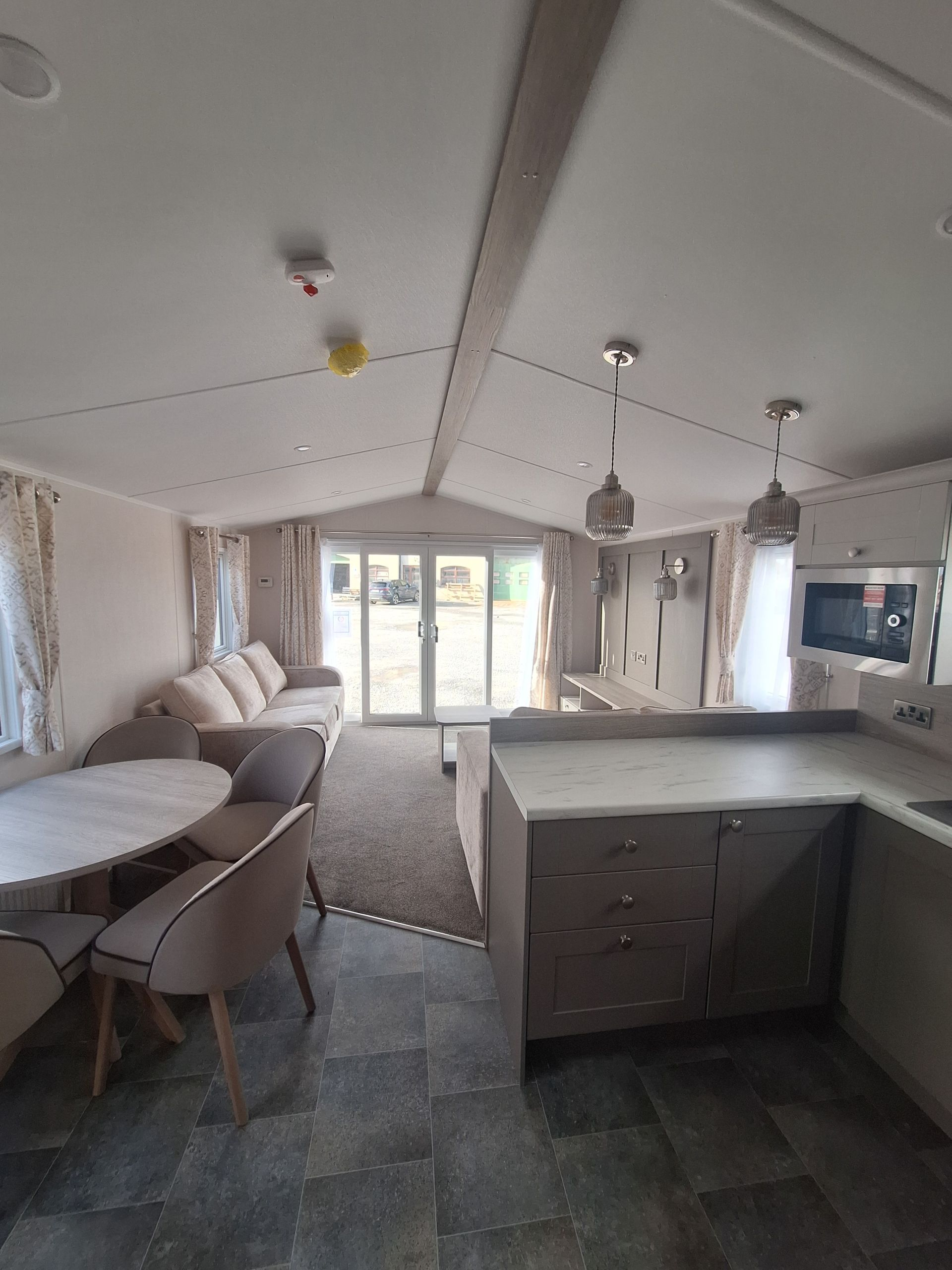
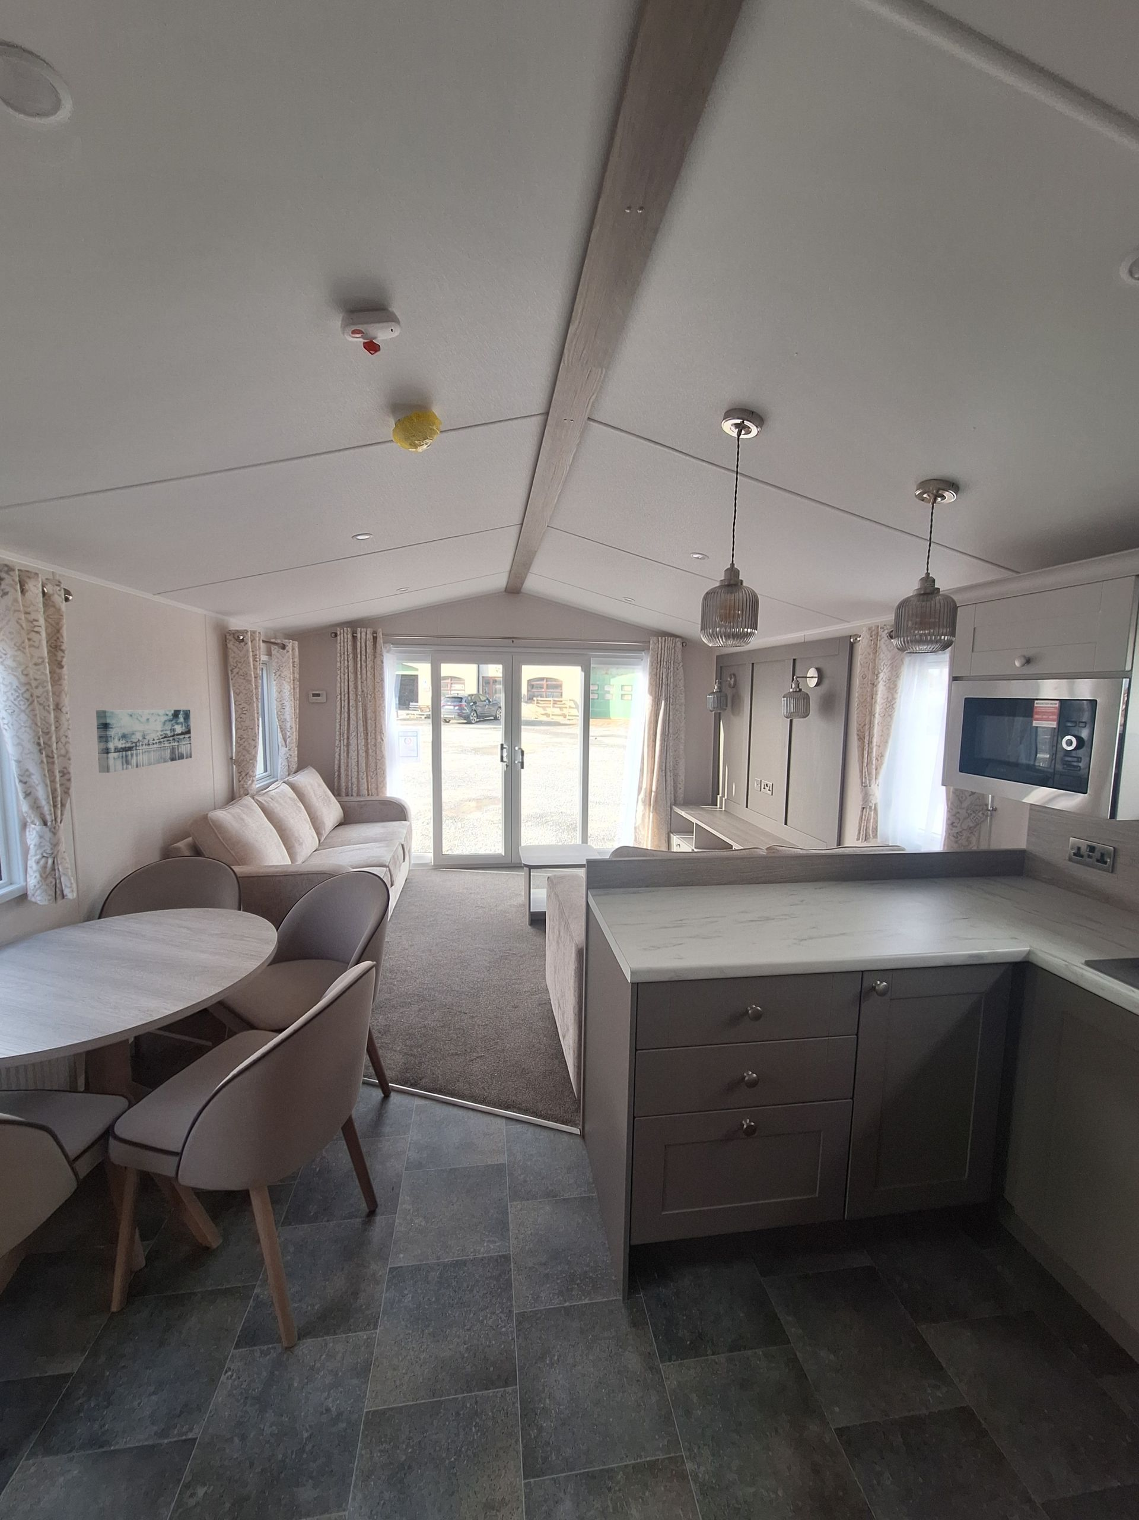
+ wall art (150, 737)
